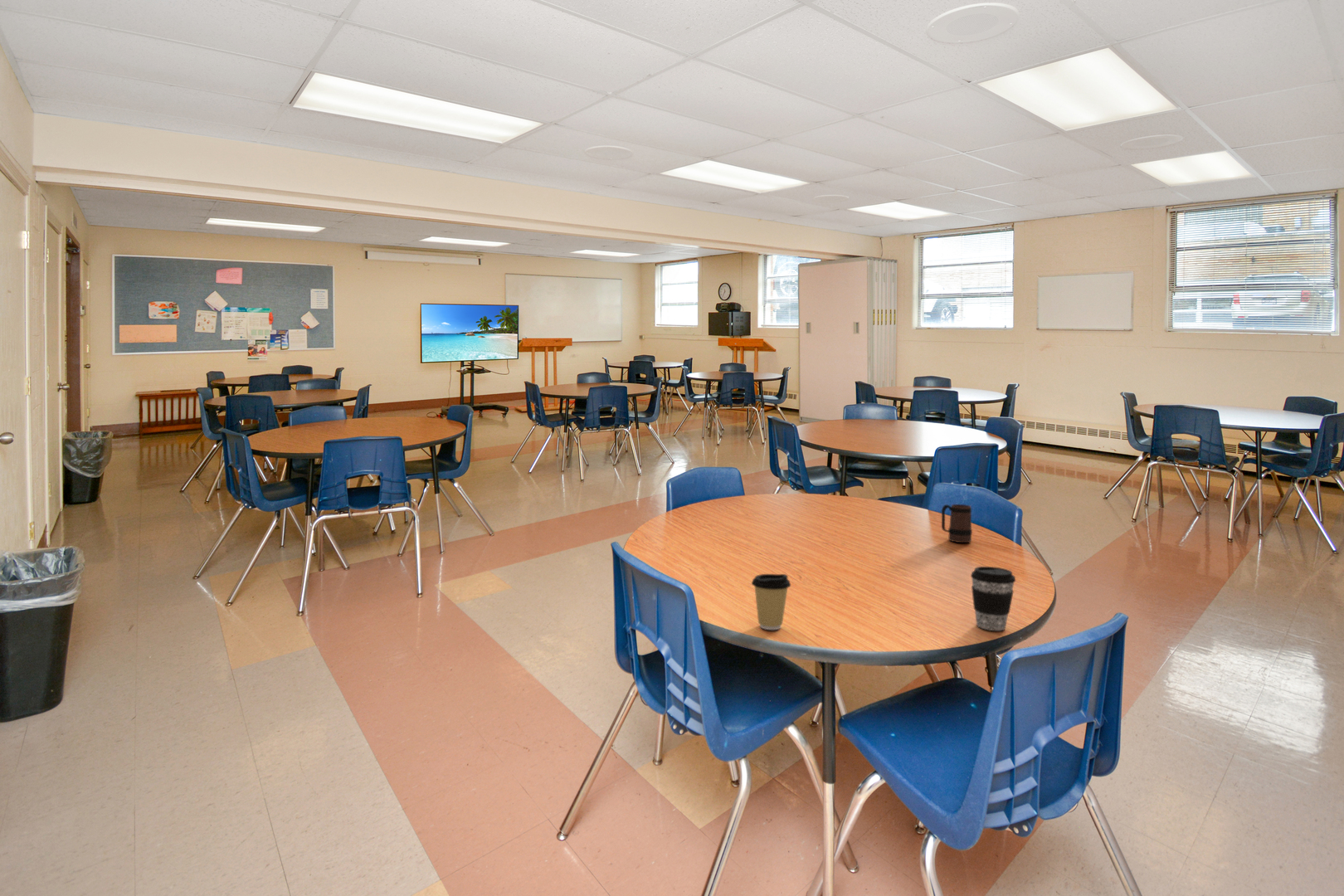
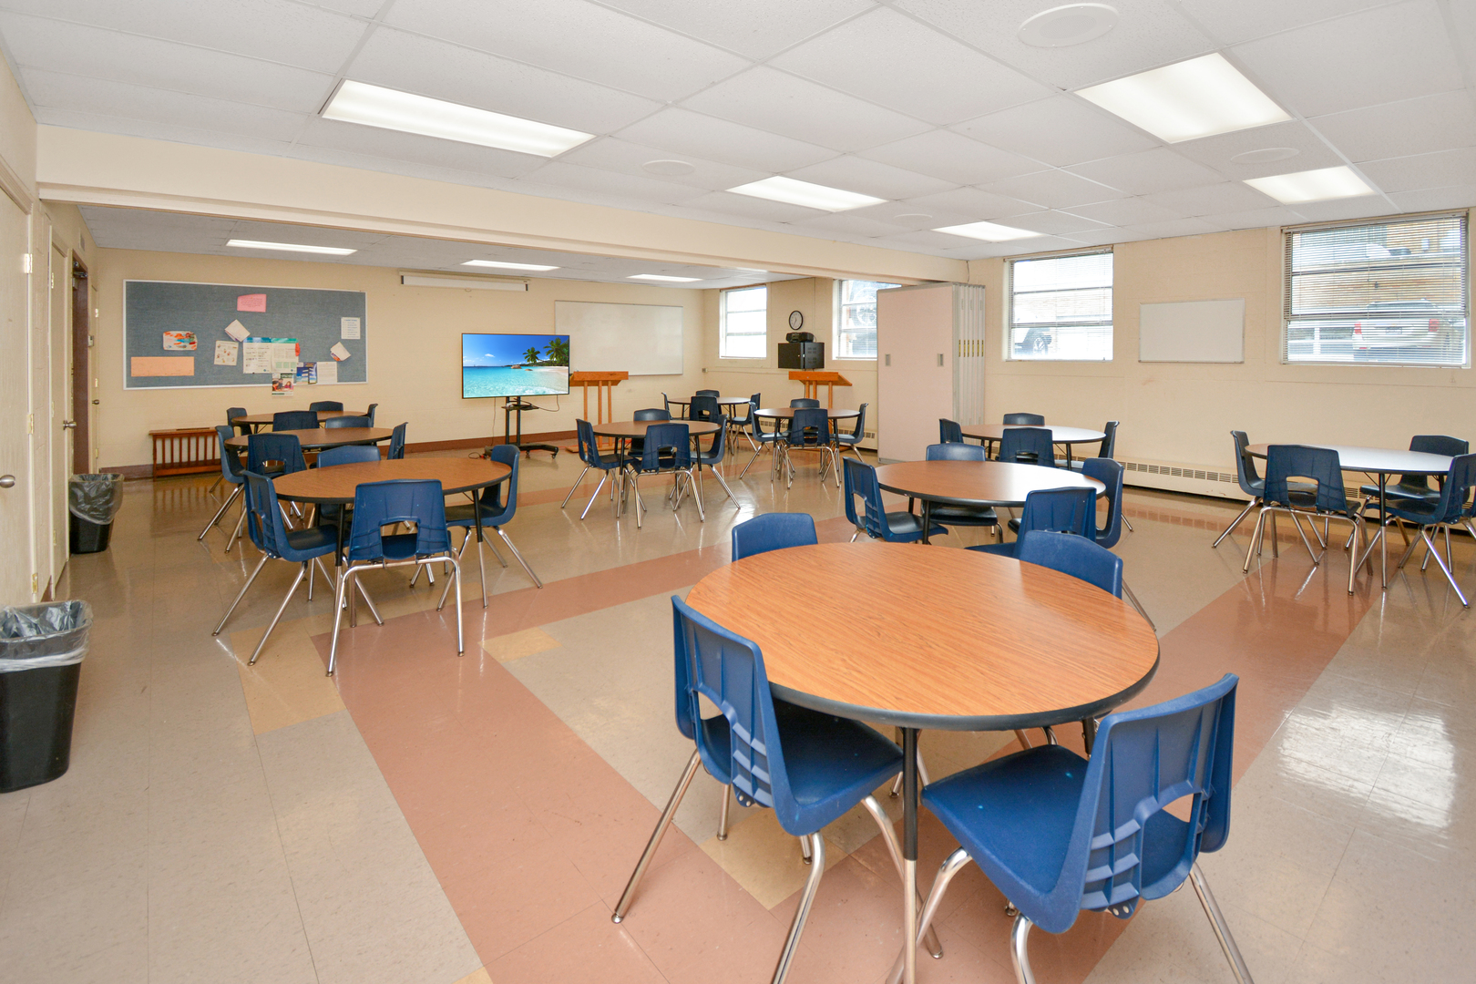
- mug (956, 523)
- coffee cup (771, 601)
- coffee cup (991, 598)
